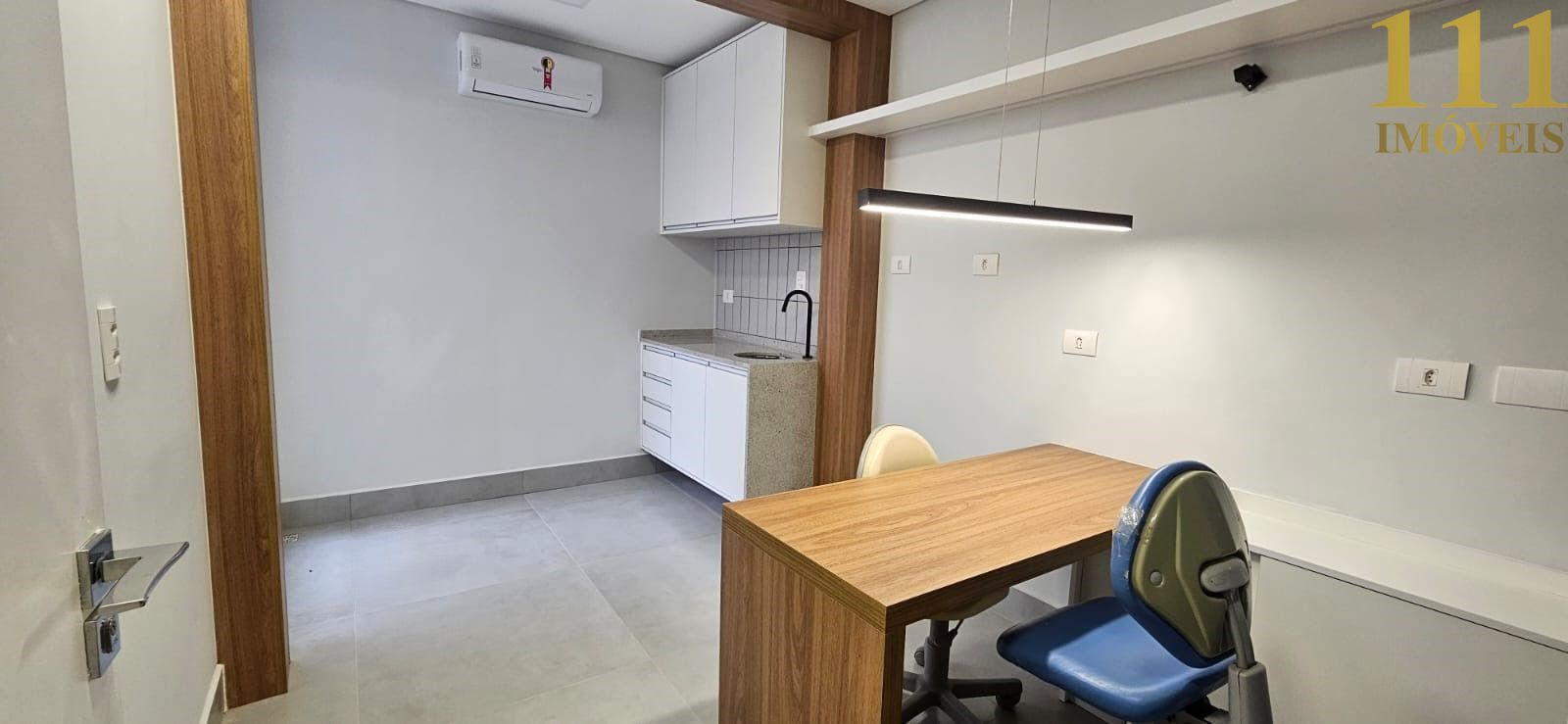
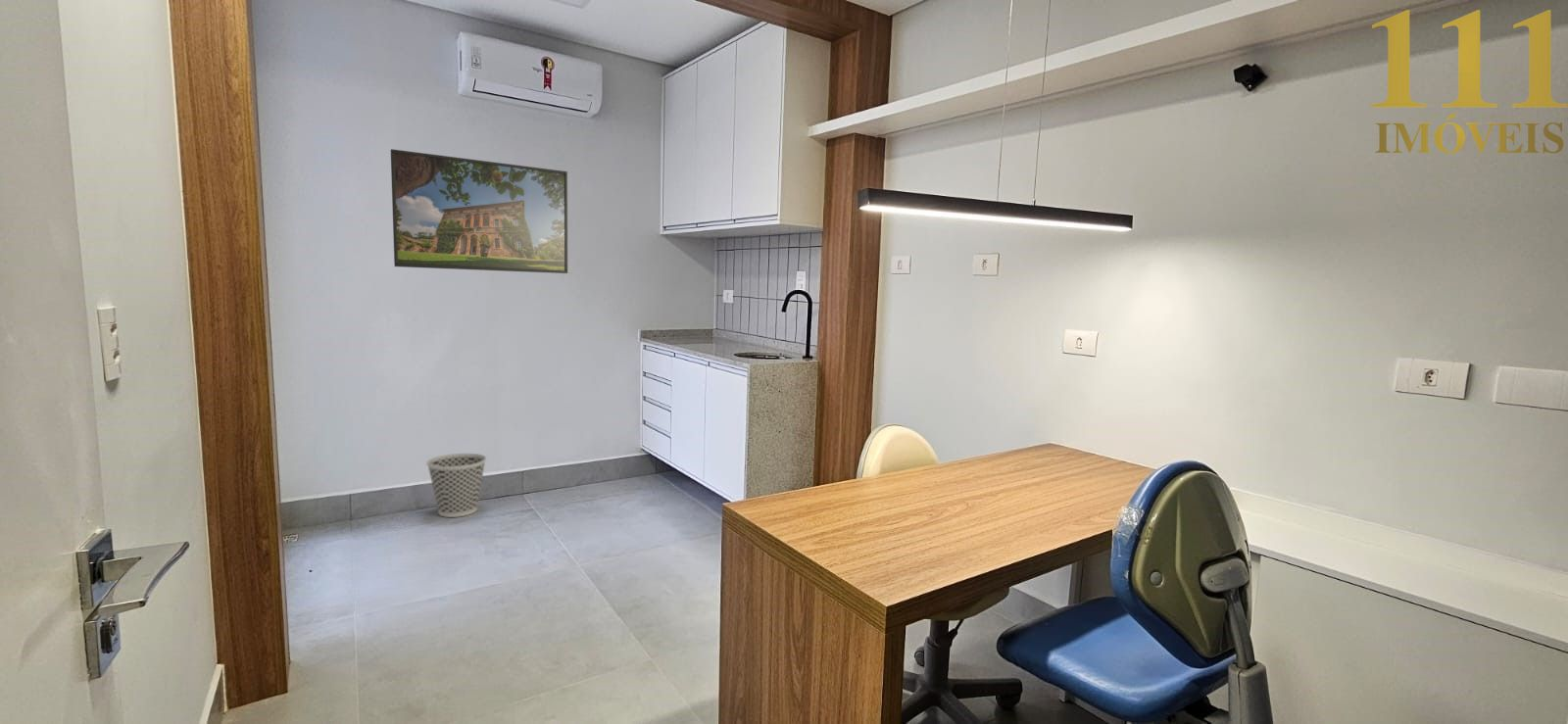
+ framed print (485, 216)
+ wastebasket (457, 485)
